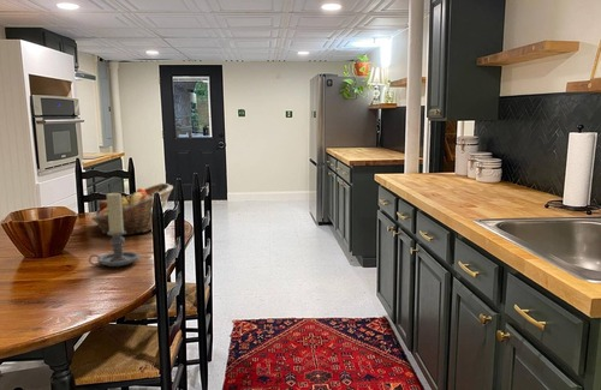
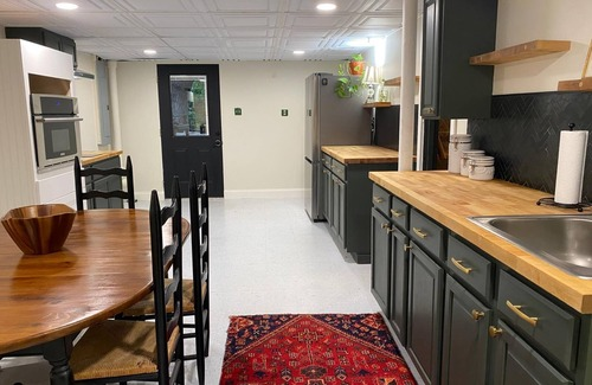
- fruit basket (133, 206)
- candle holder (112, 228)
